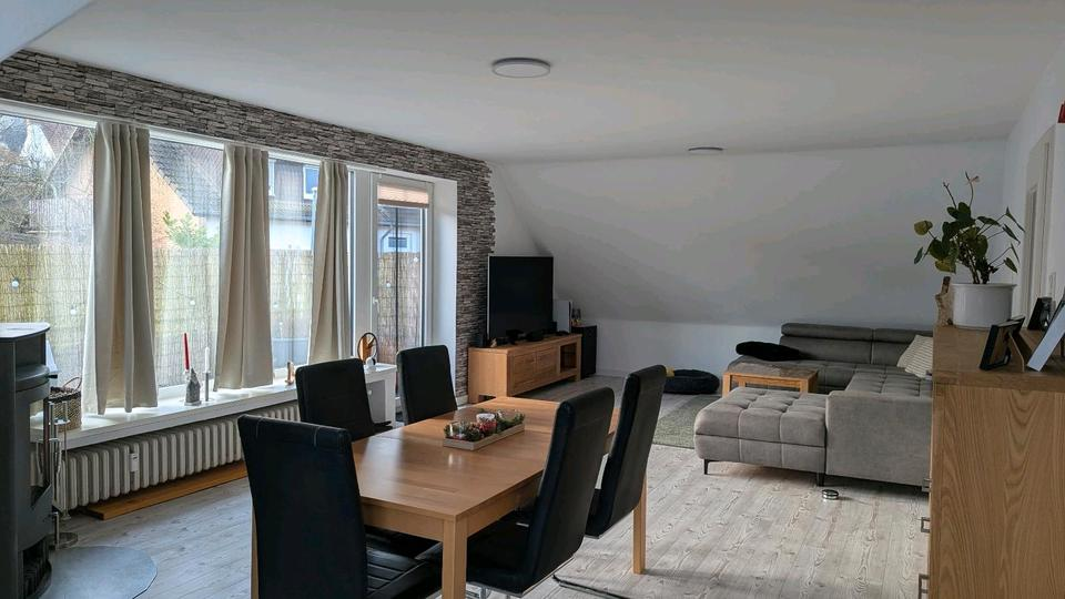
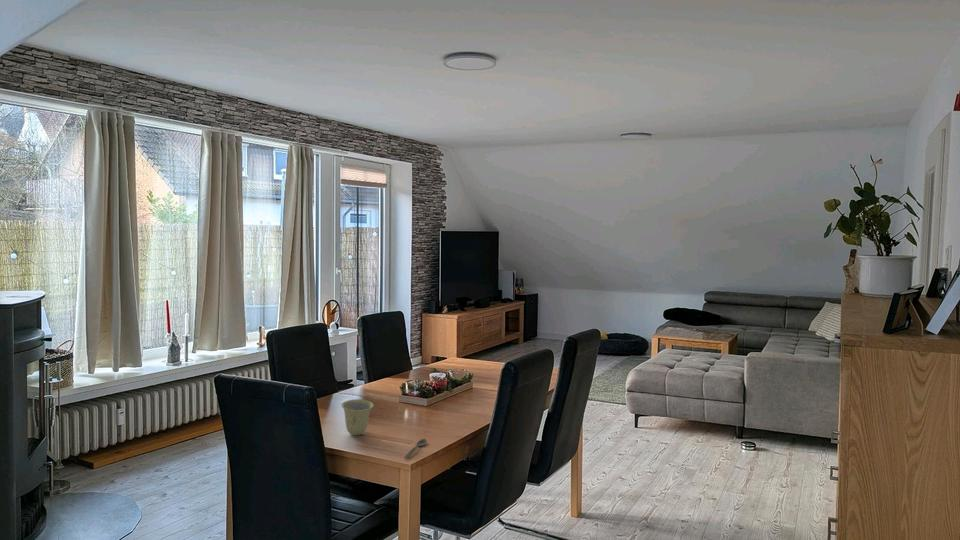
+ spoon (415, 447)
+ cup (357, 418)
